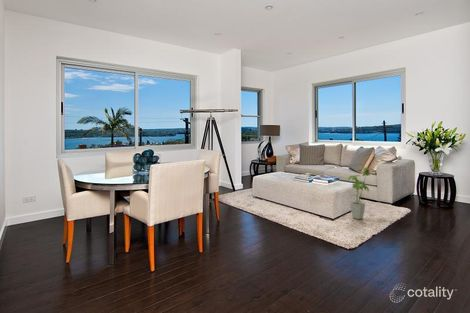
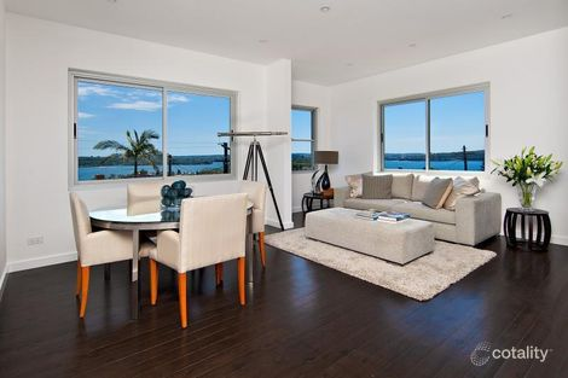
- house plant (361, 192)
